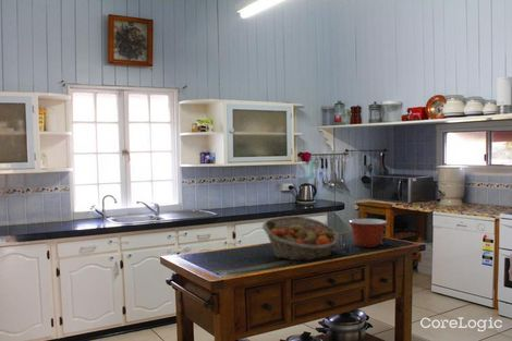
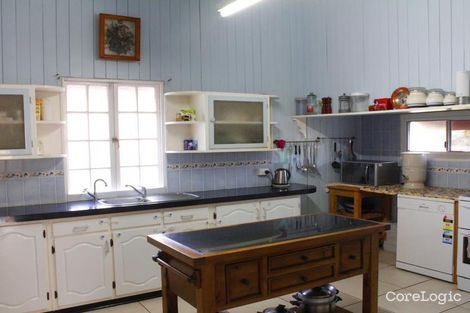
- fruit basket (301, 236)
- mixing bowl (367, 233)
